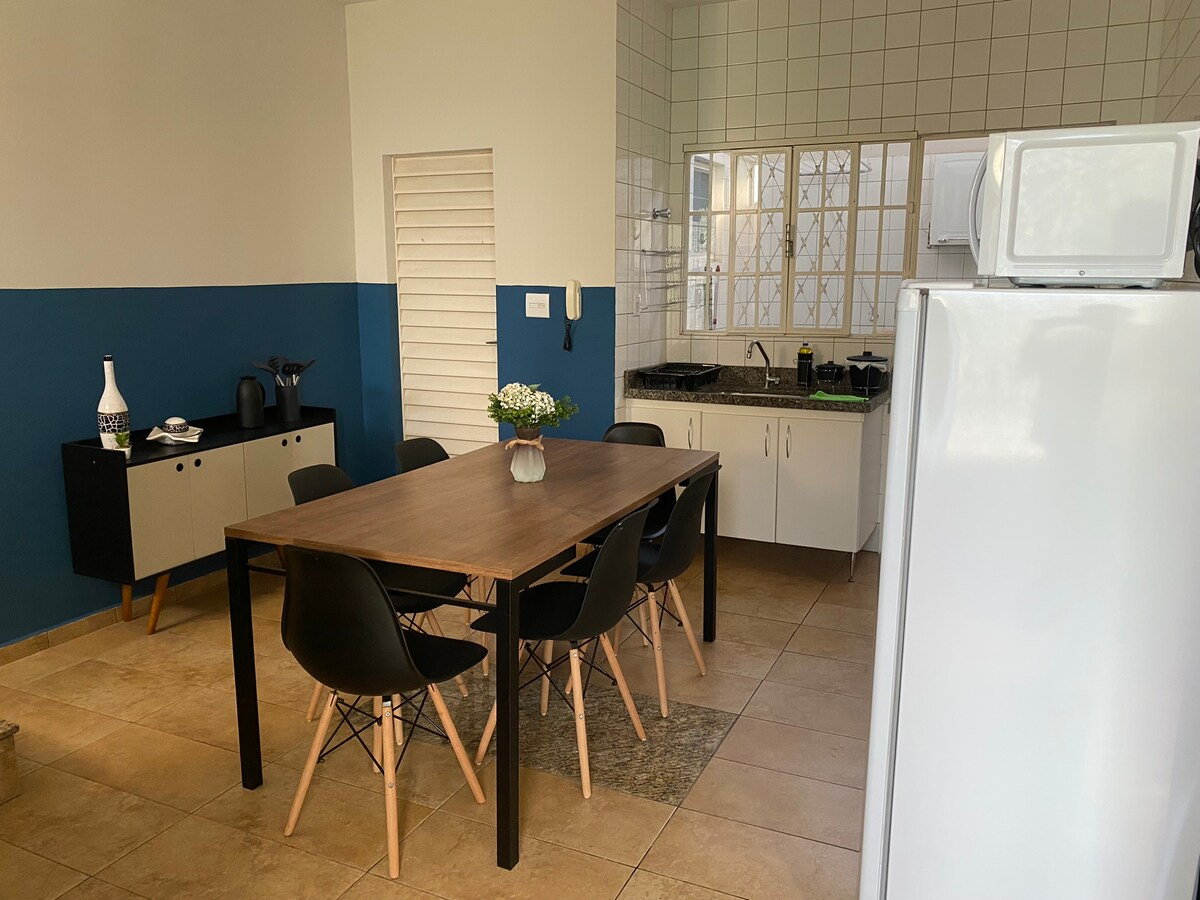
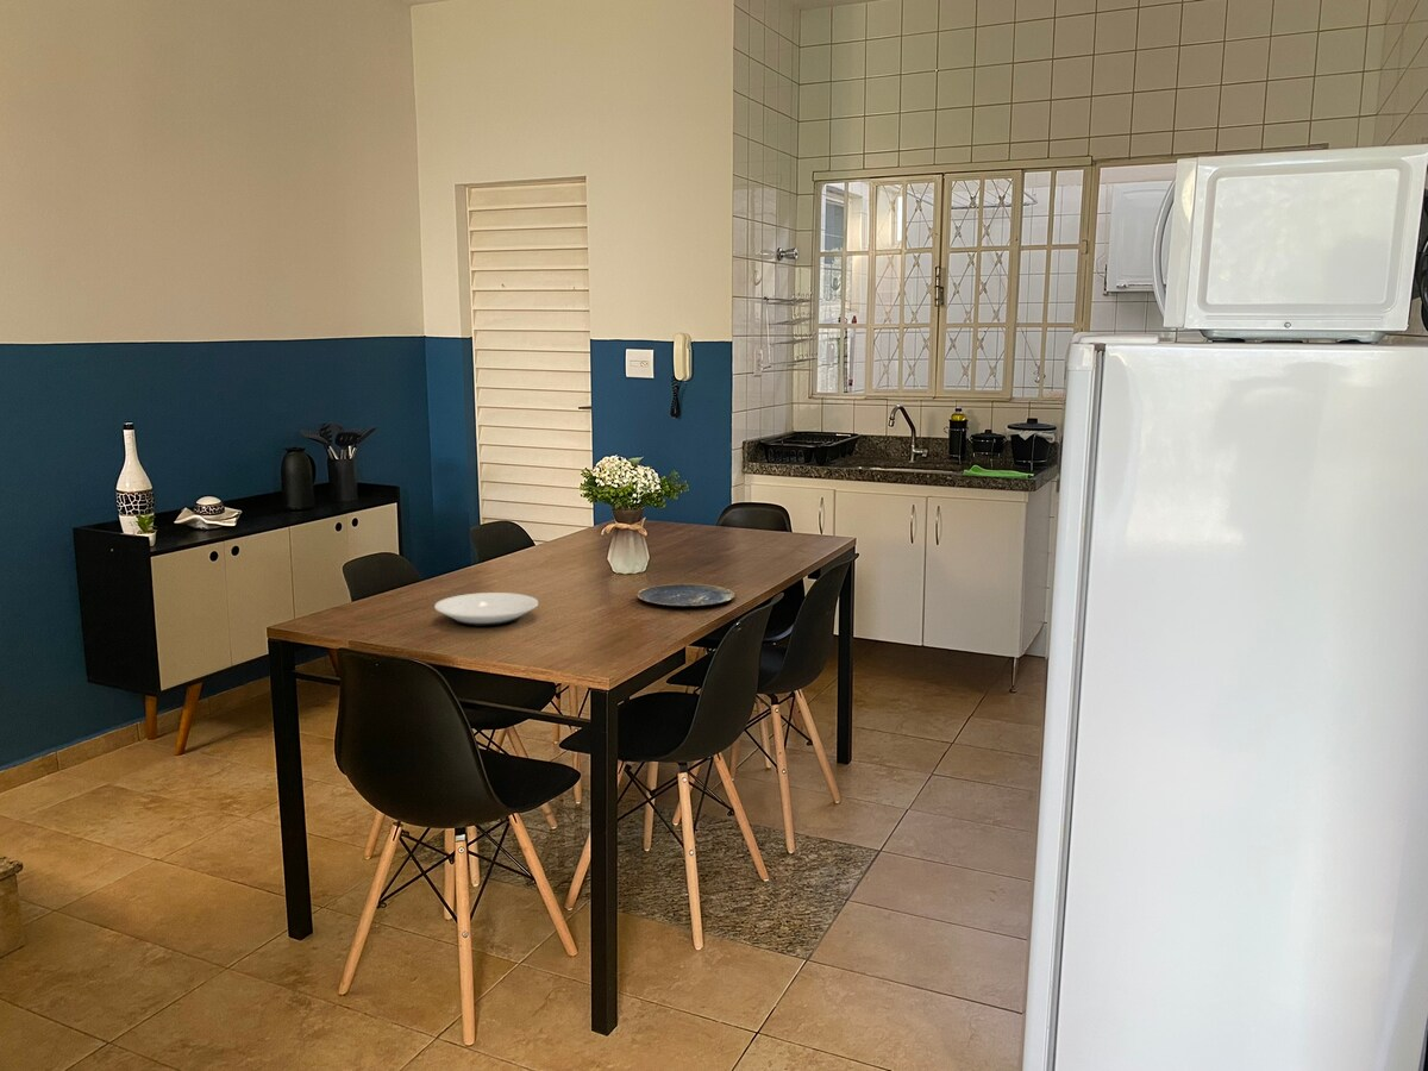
+ plate (487, 610)
+ plate (685, 596)
